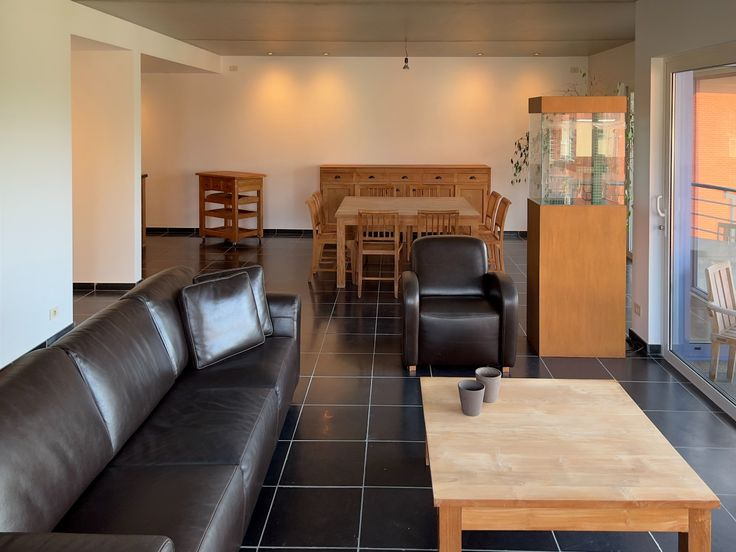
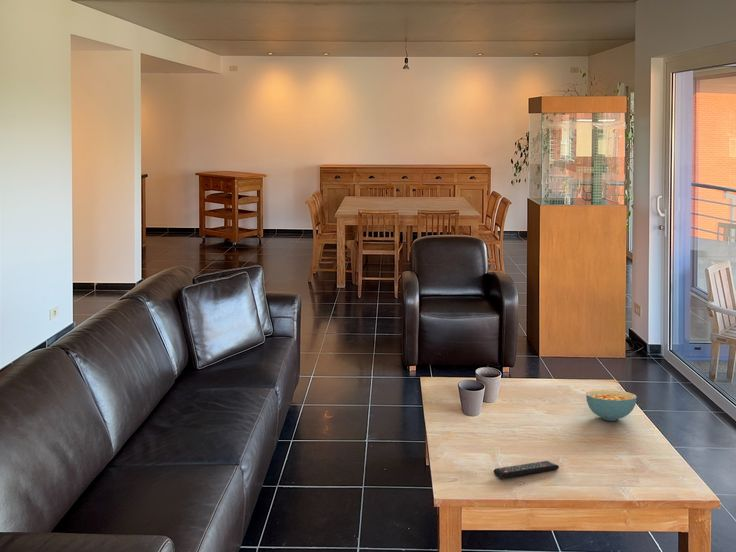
+ cereal bowl (610, 406)
+ remote control (526, 469)
